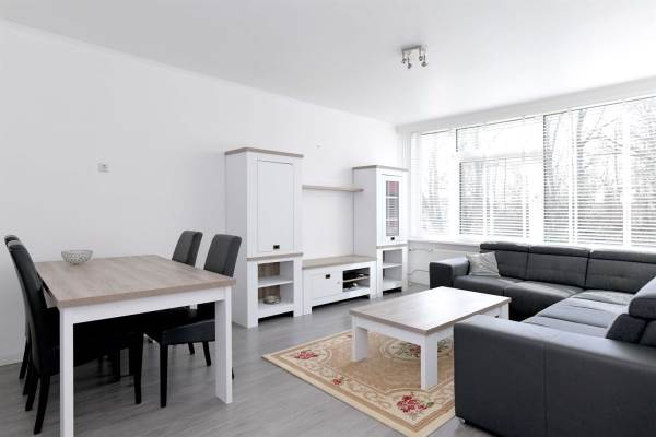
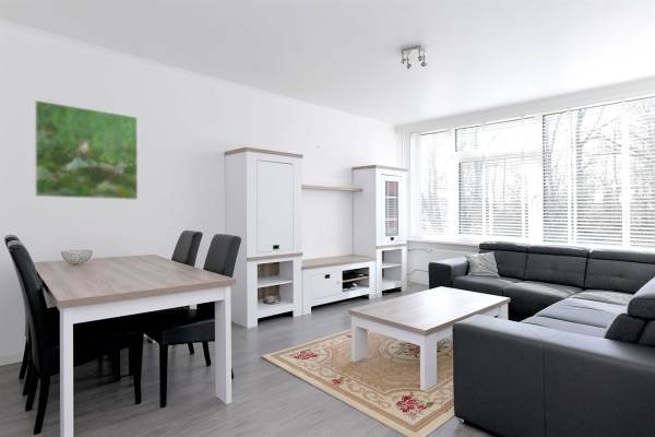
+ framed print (90, 153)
